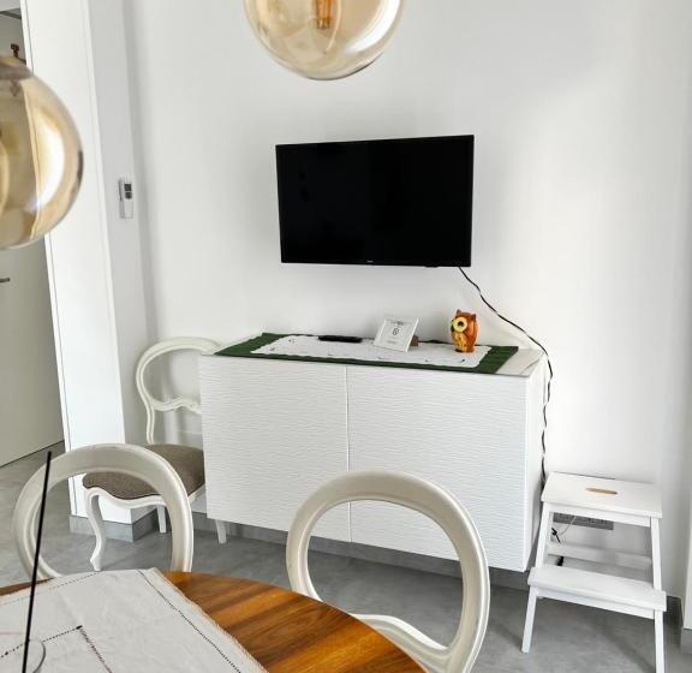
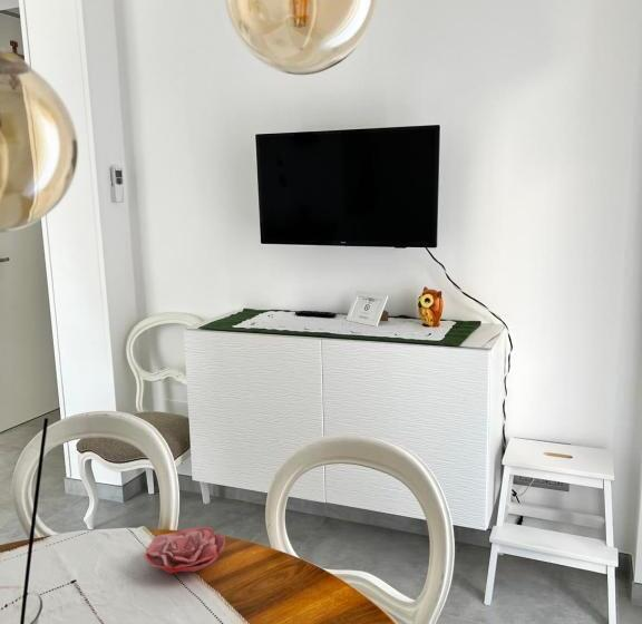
+ flower (185, 554)
